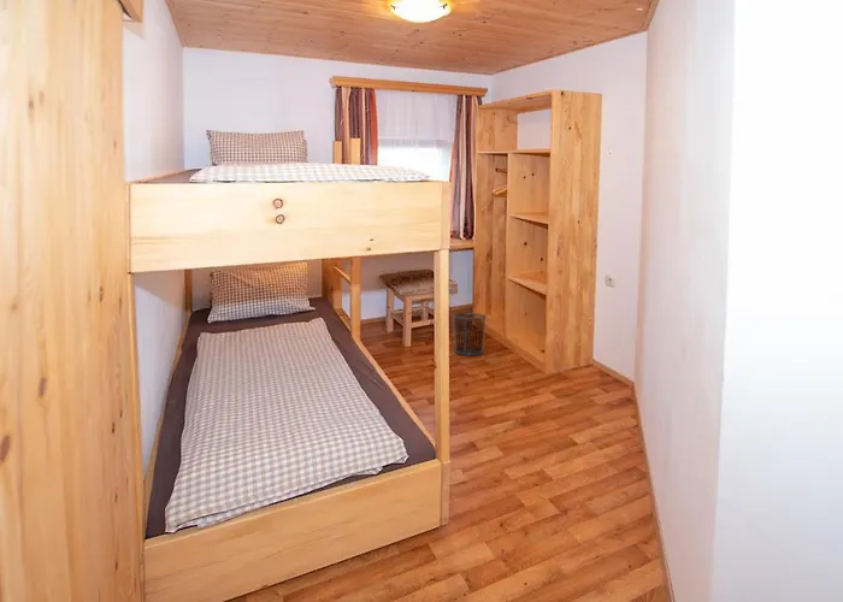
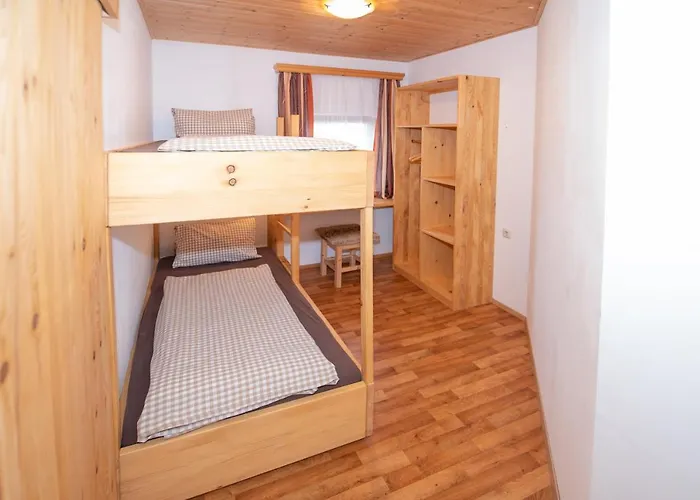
- waste bin (468, 334)
